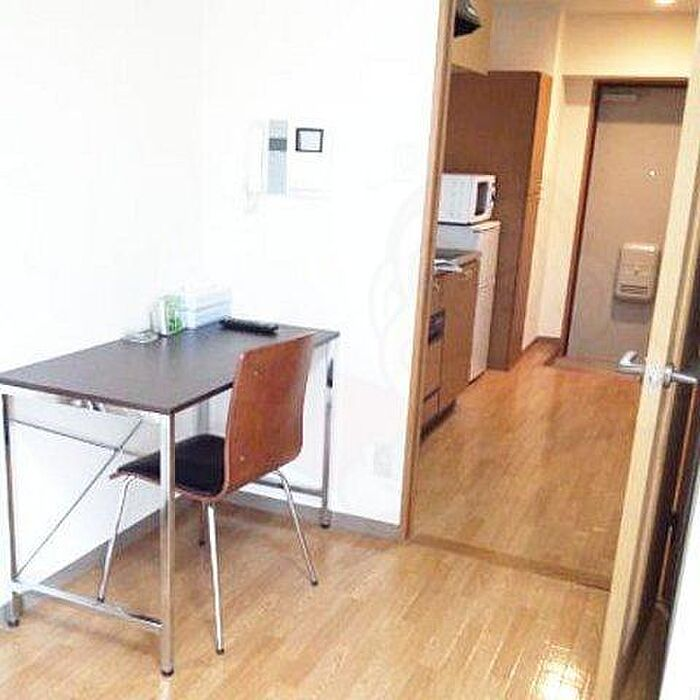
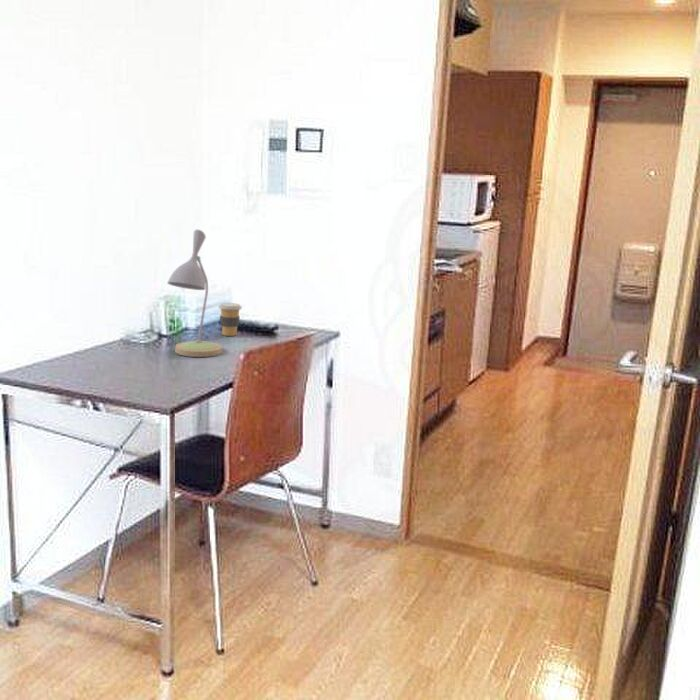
+ desk lamp (194, 289)
+ coffee cup (229, 319)
